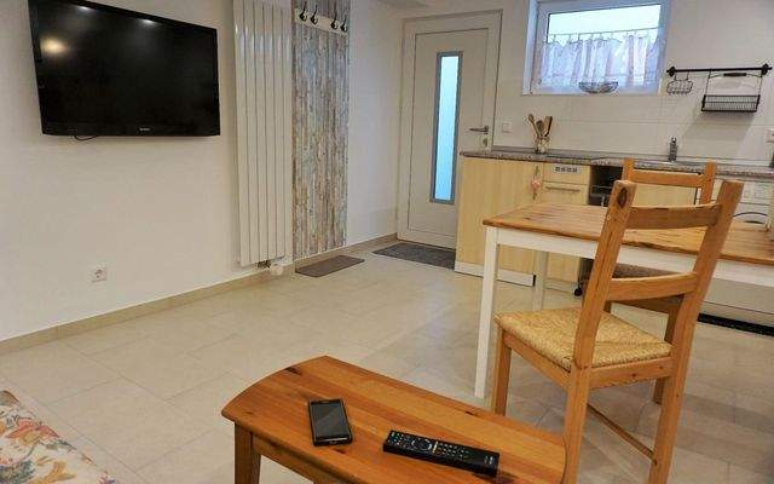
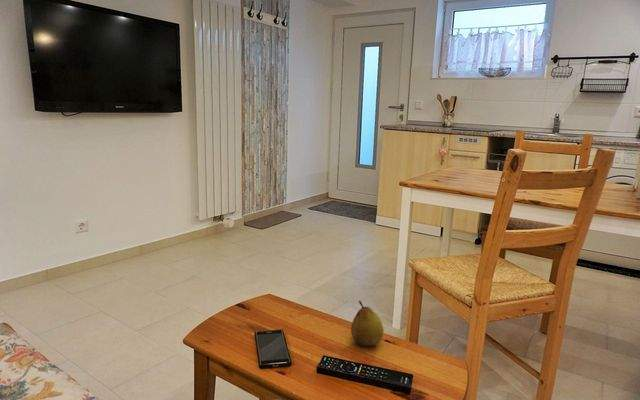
+ fruit (367, 322)
